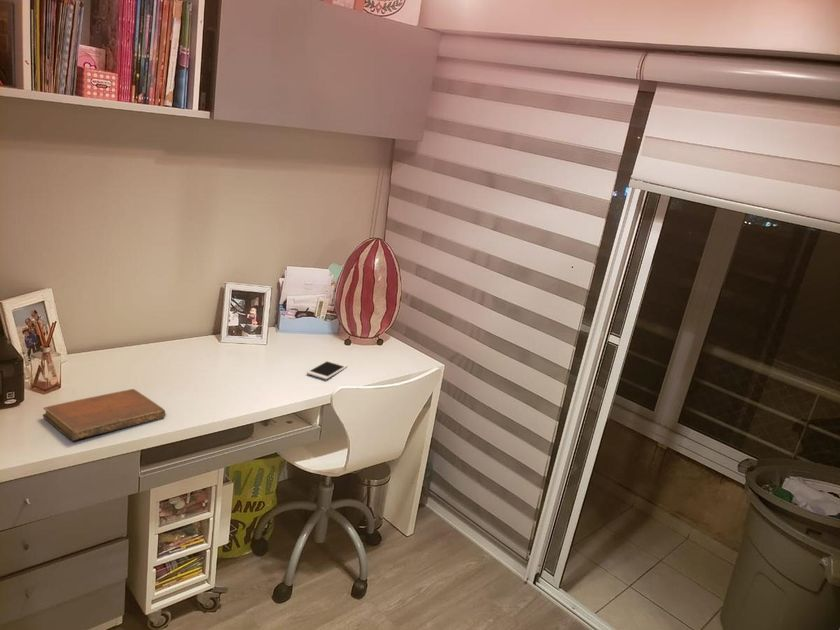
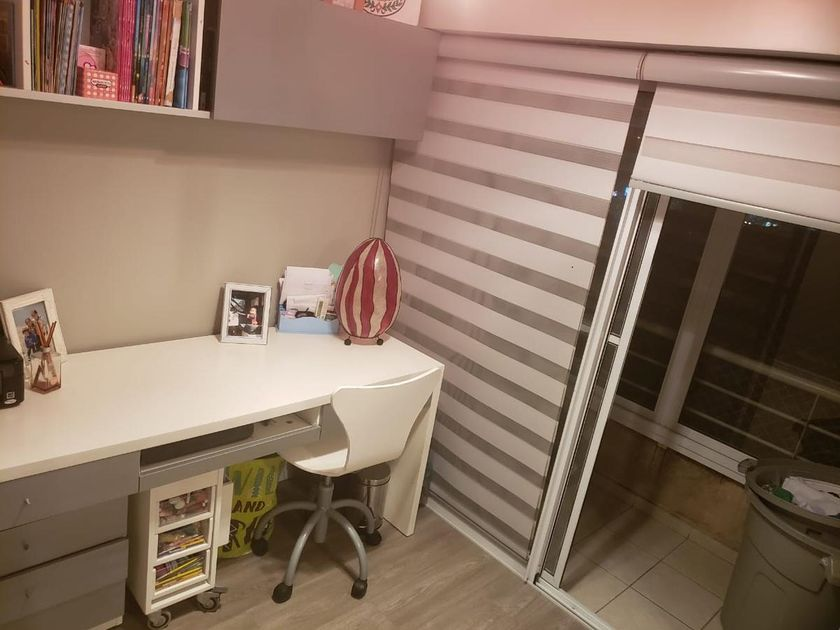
- cell phone (327, 369)
- notebook (105, 412)
